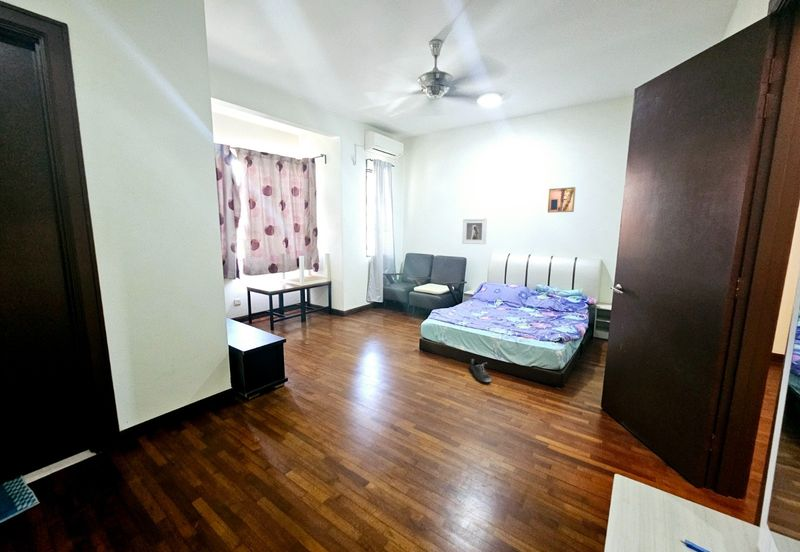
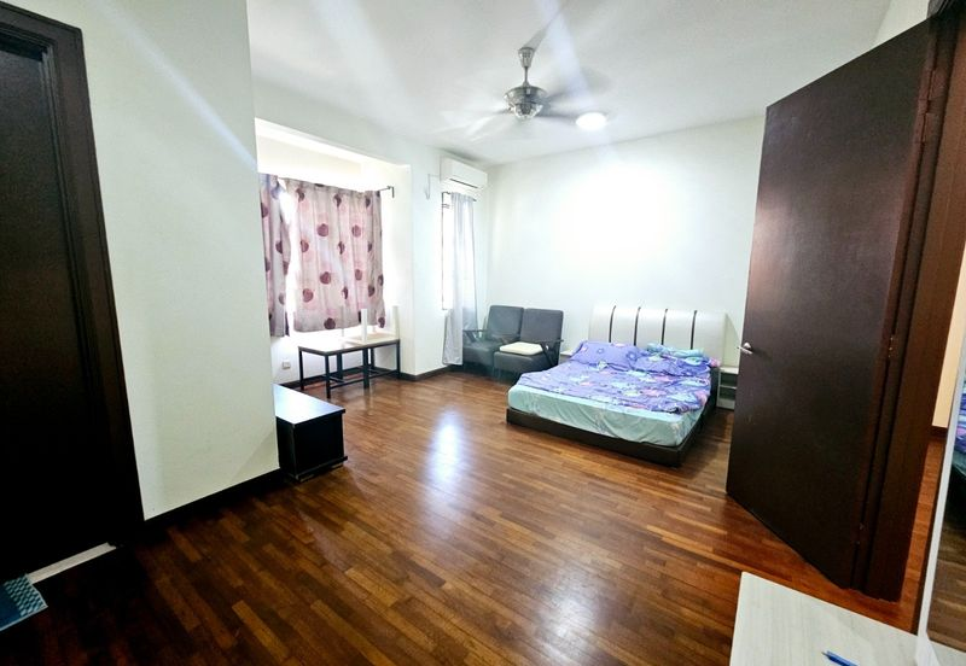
- shoe (479, 369)
- wall art (561, 200)
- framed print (474, 231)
